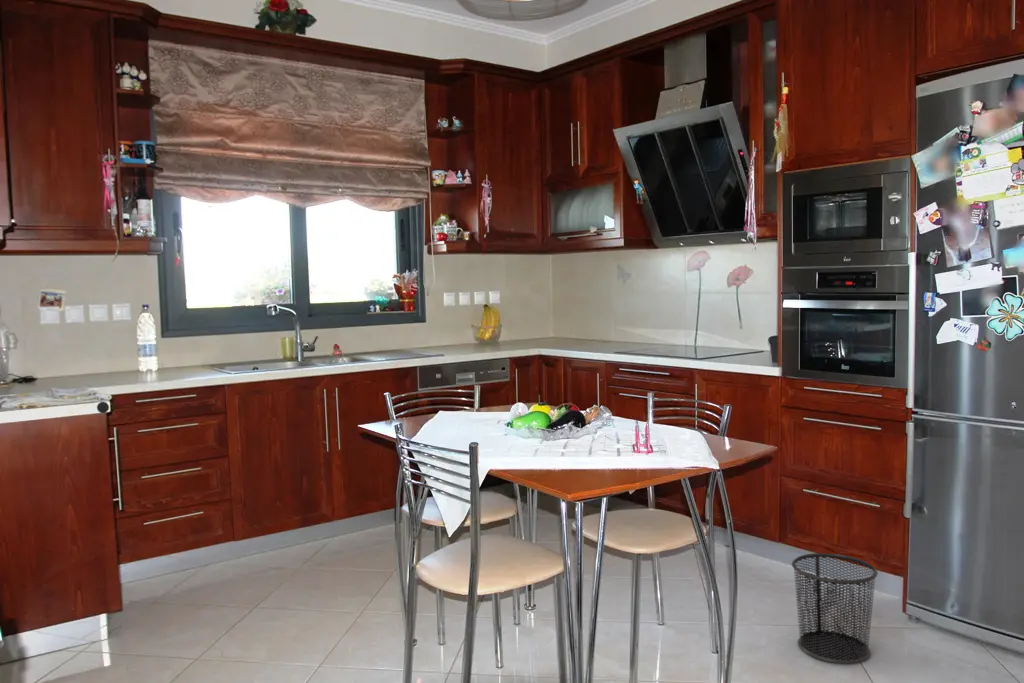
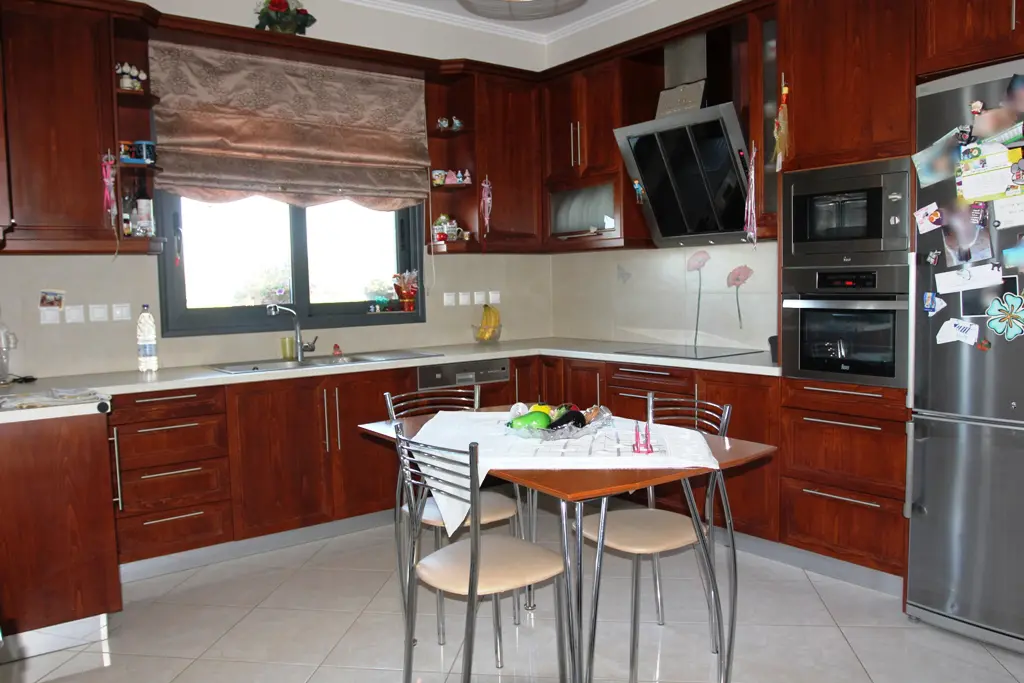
- waste bin (833, 607)
